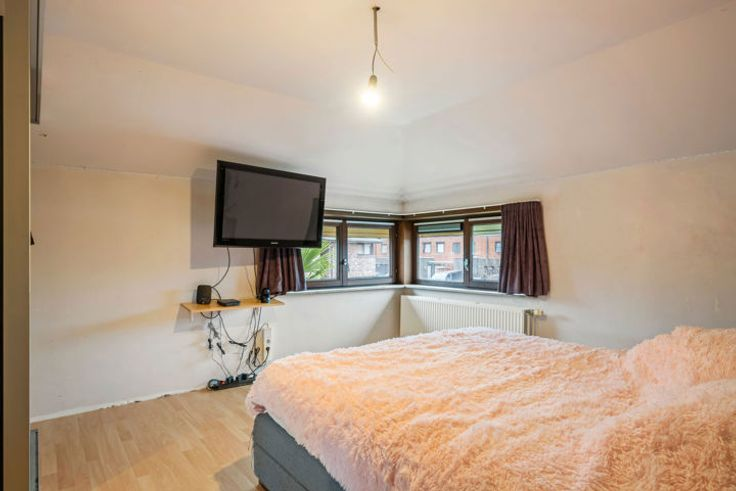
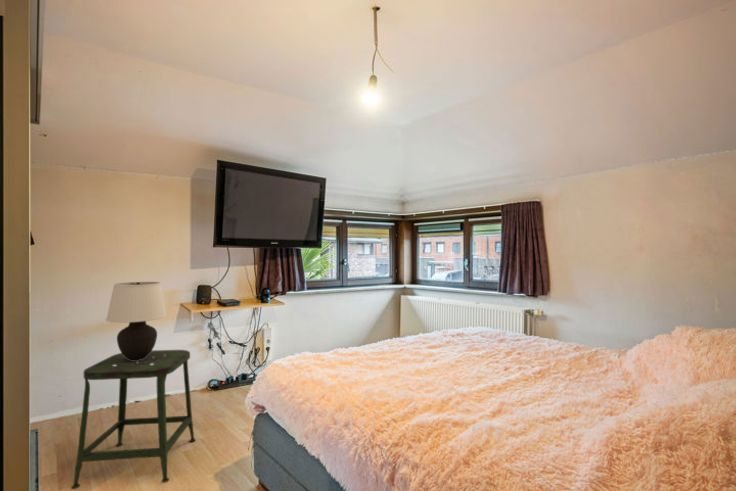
+ table lamp (137, 319)
+ stool (140, 418)
